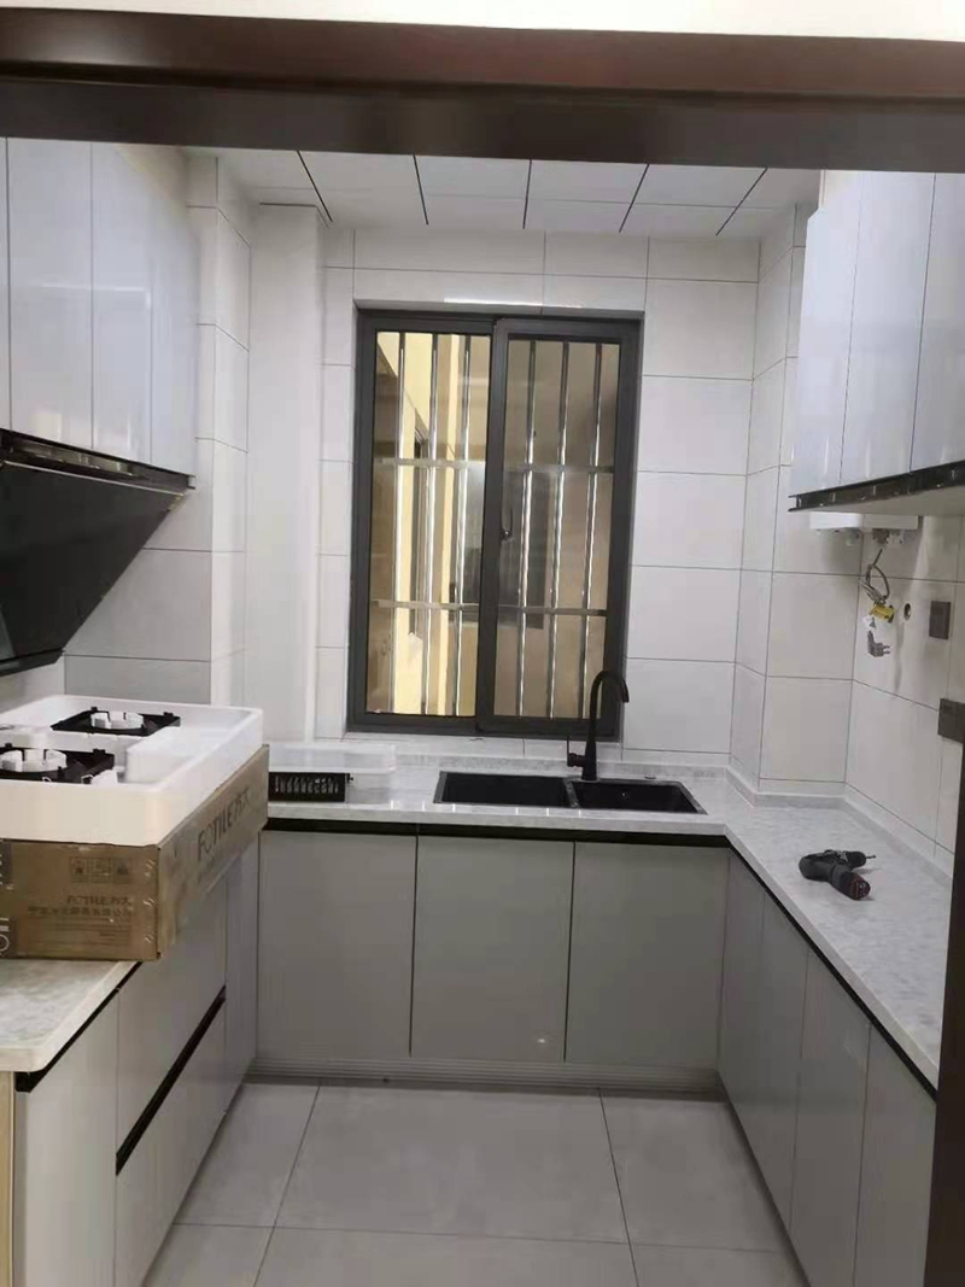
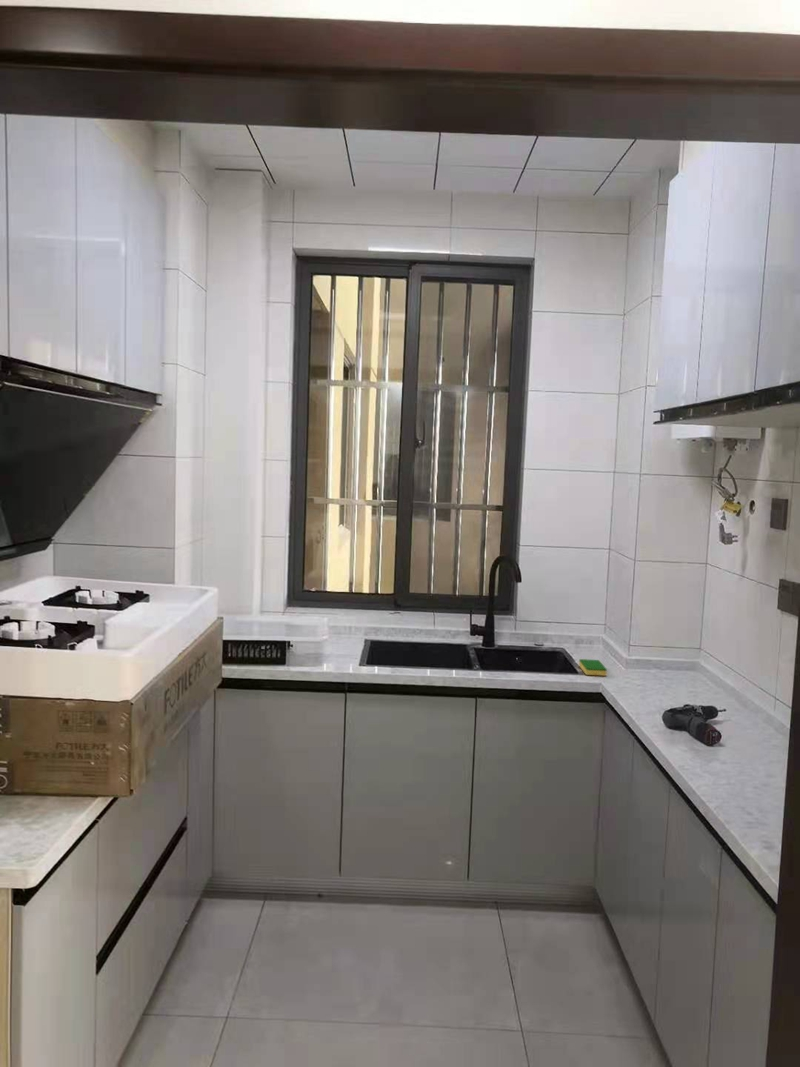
+ dish sponge (592, 667)
